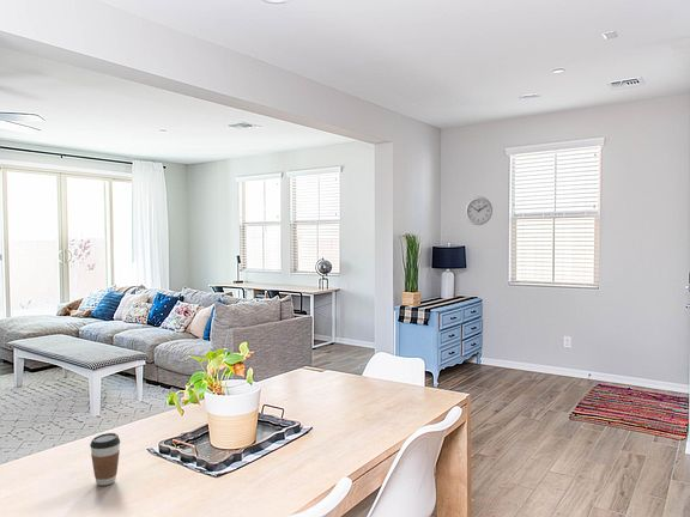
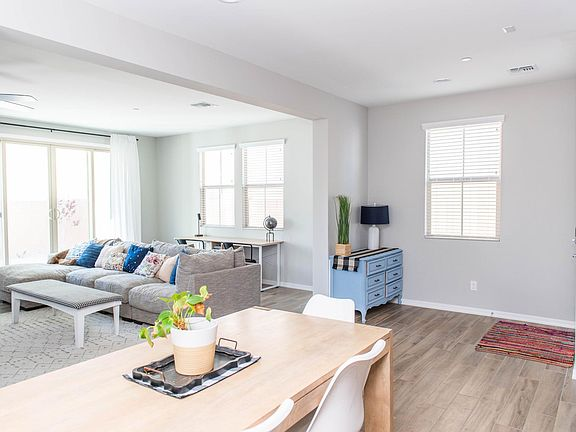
- wall clock (478, 211)
- coffee cup (105, 458)
